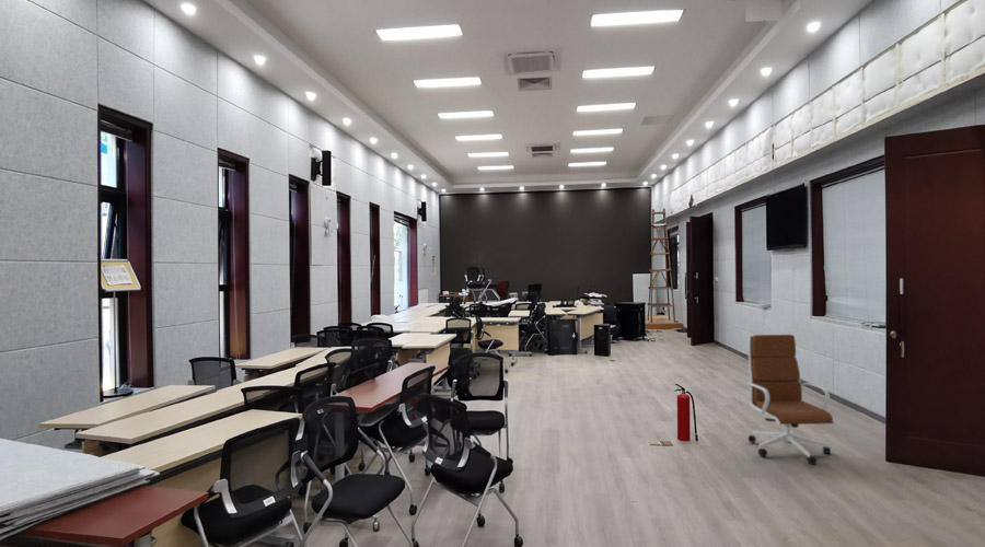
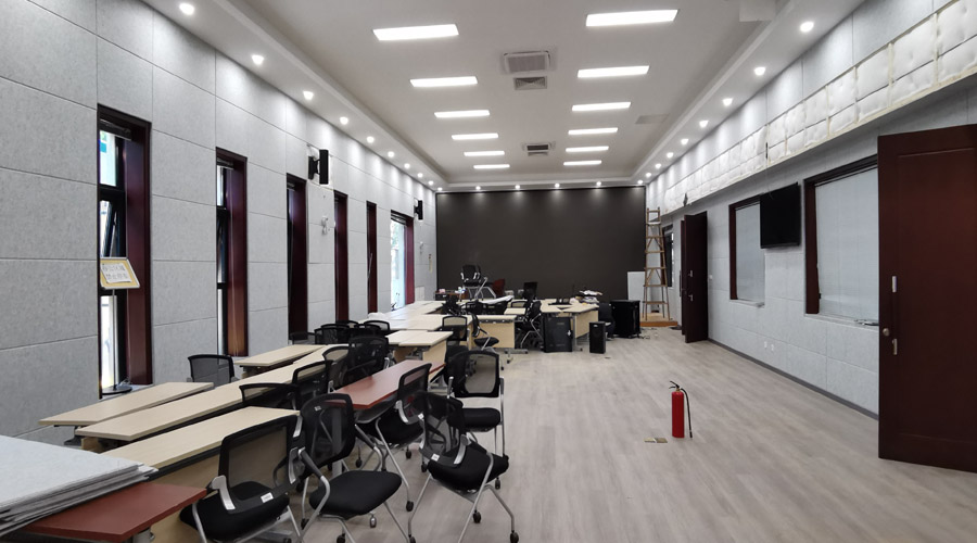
- office chair (788, 395)
